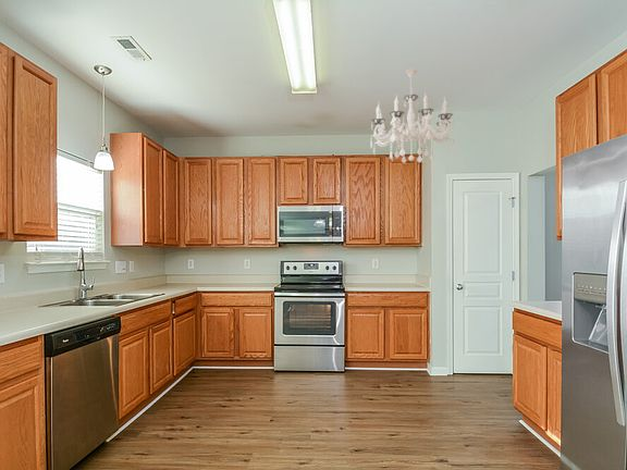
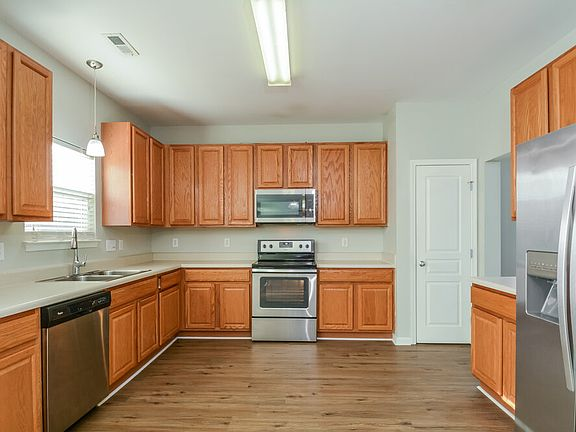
- chandelier (410, 115)
